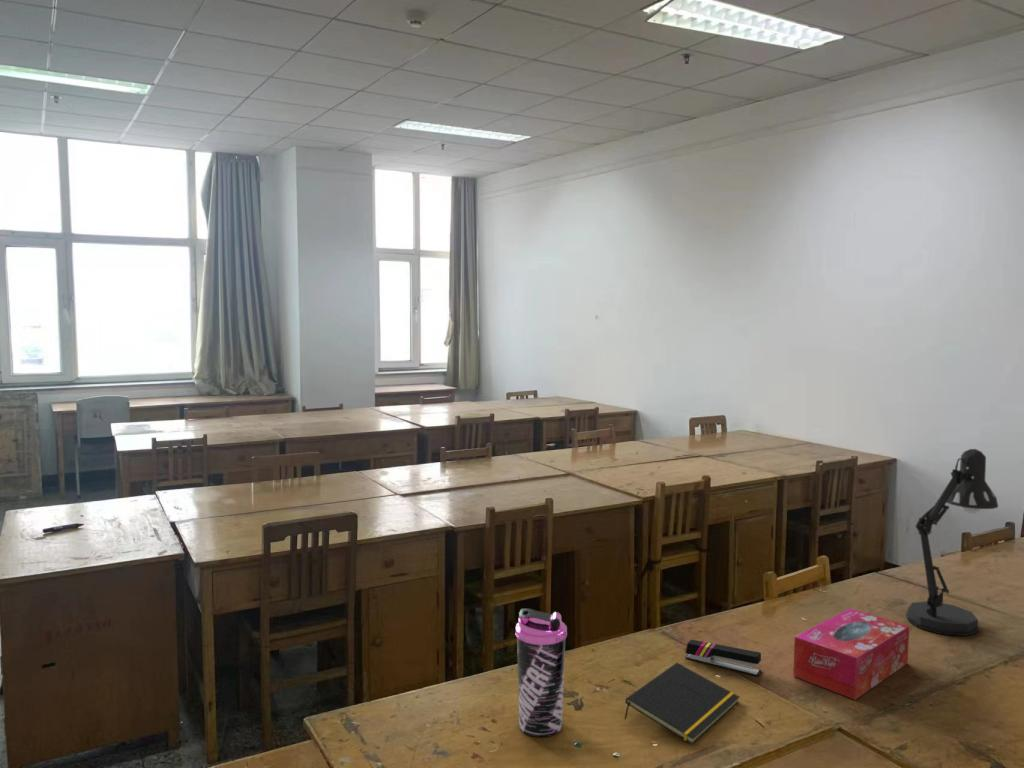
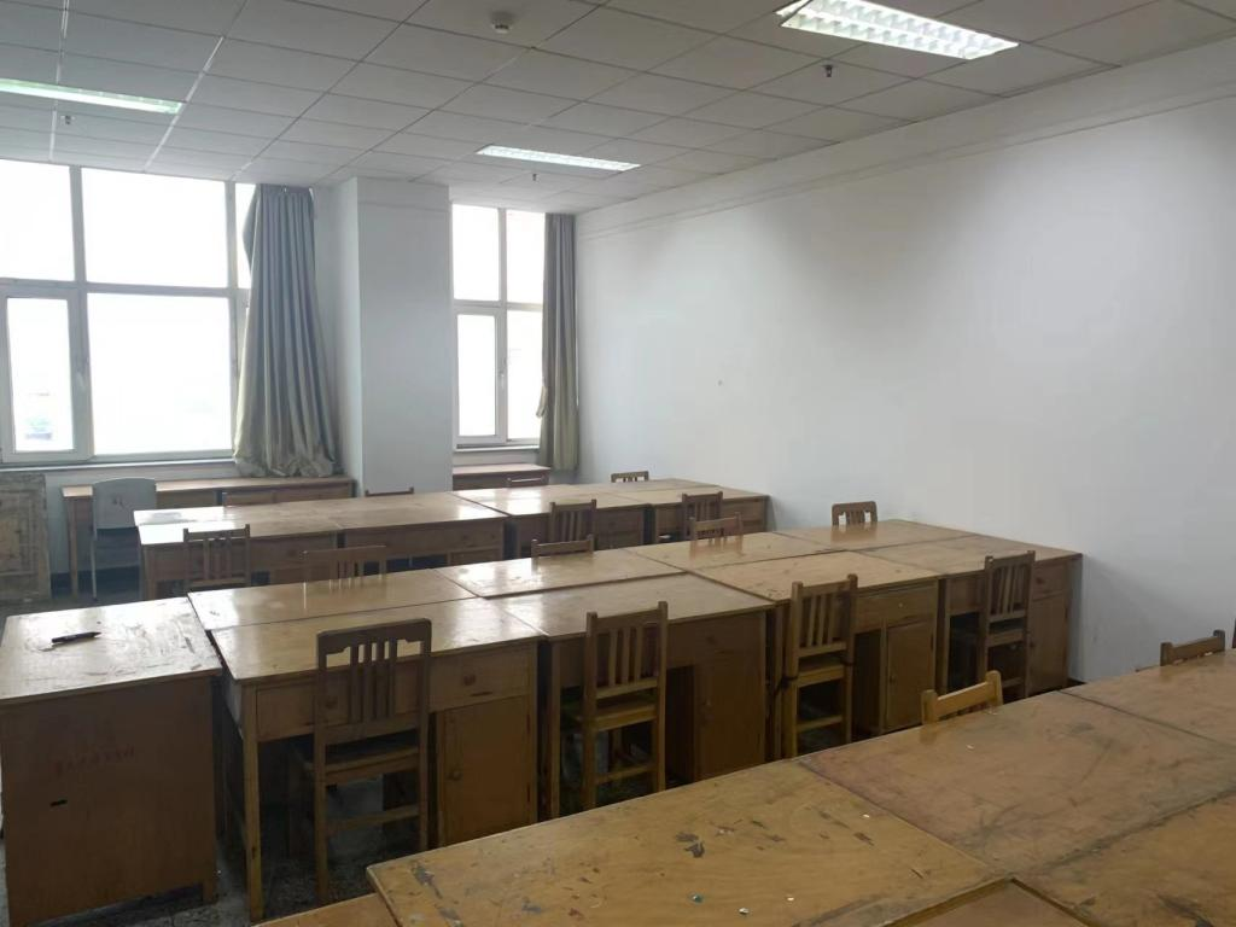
- notepad (683, 699)
- tissue box (852, 650)
- water bottle (540, 669)
- stapler (722, 655)
- desk lamp (936, 525)
